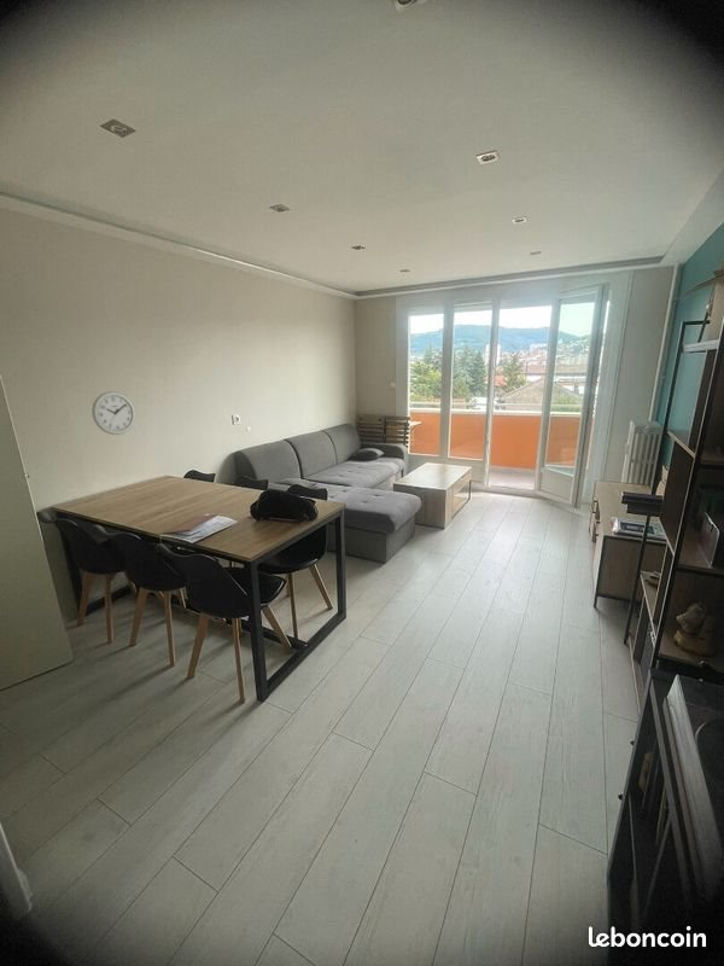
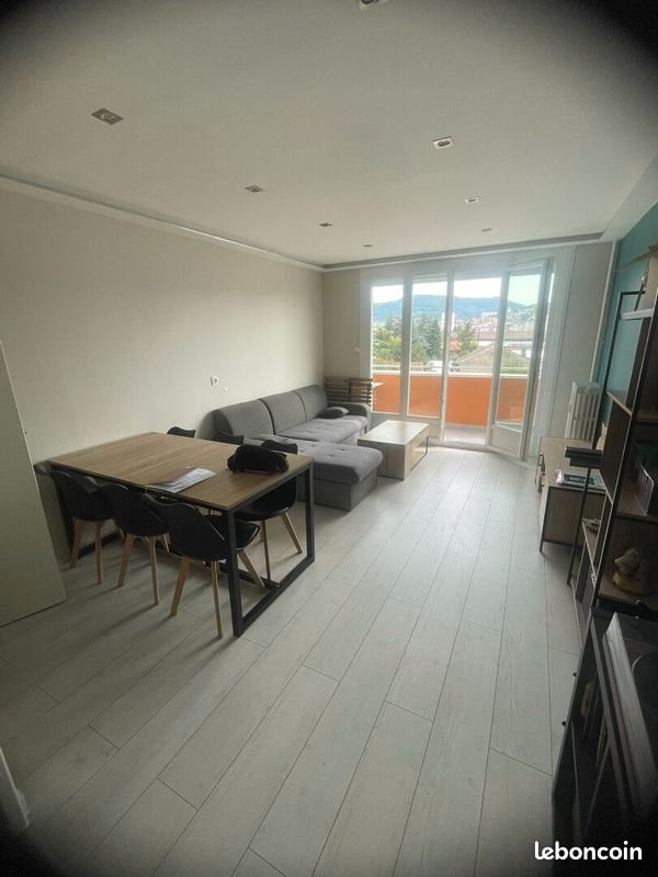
- wall clock (115, 413)
